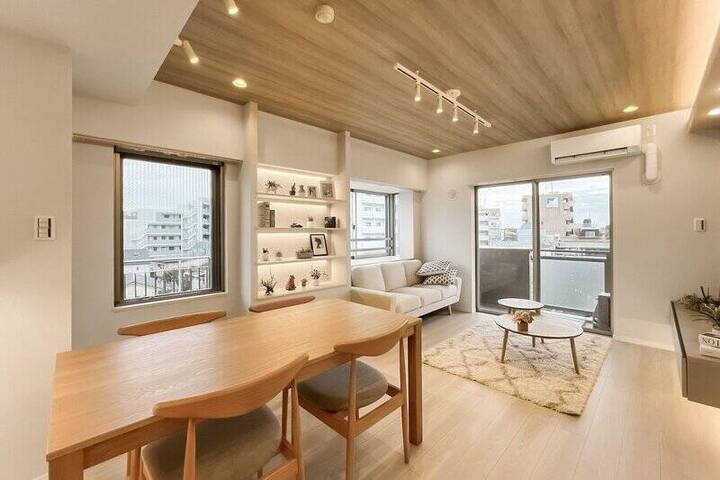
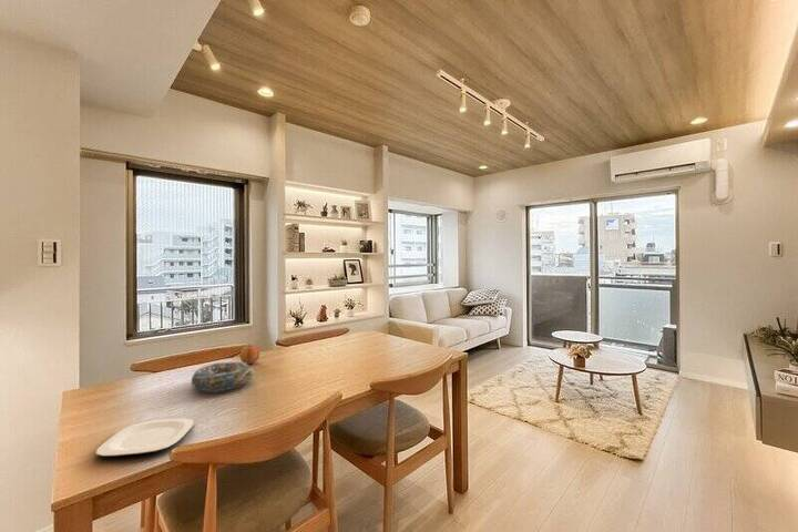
+ apple (249, 354)
+ plate (149, 437)
+ decorative bowl (223, 375)
